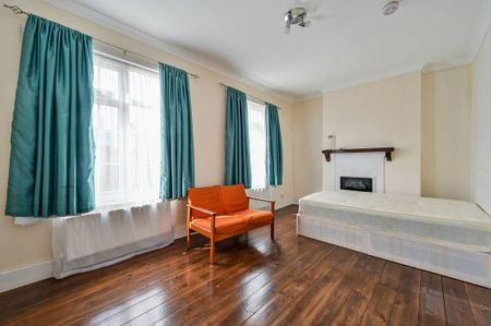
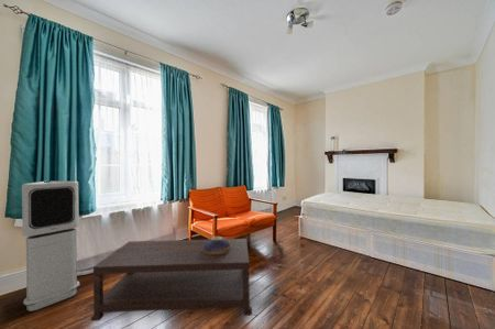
+ coffee table (182, 273)
+ decorative bowl (216, 242)
+ air purifier (51, 238)
